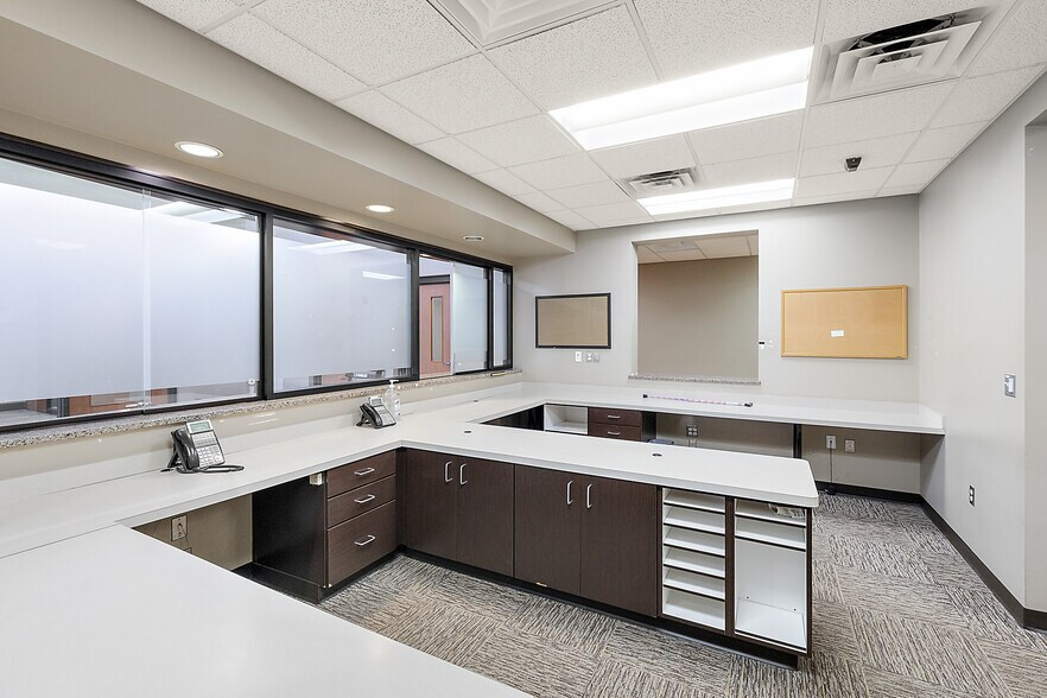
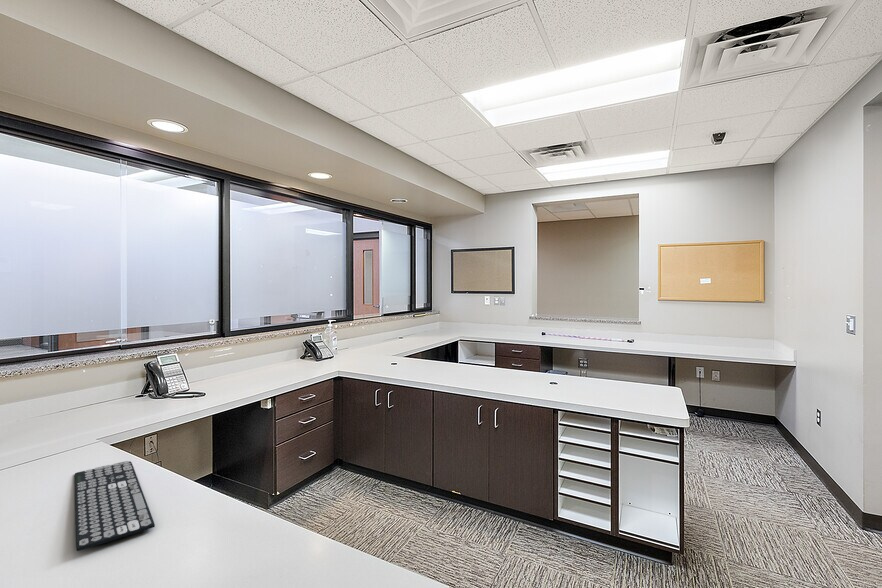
+ keyboard (109, 495)
